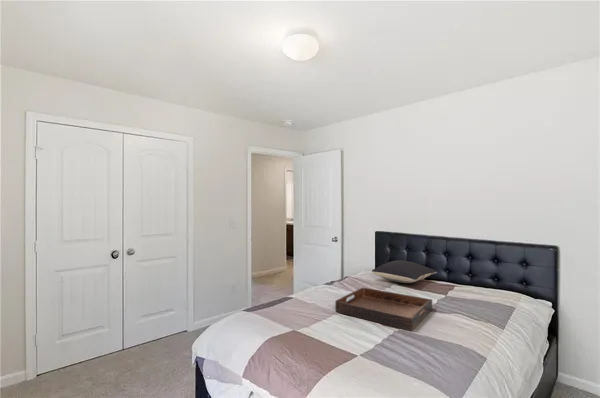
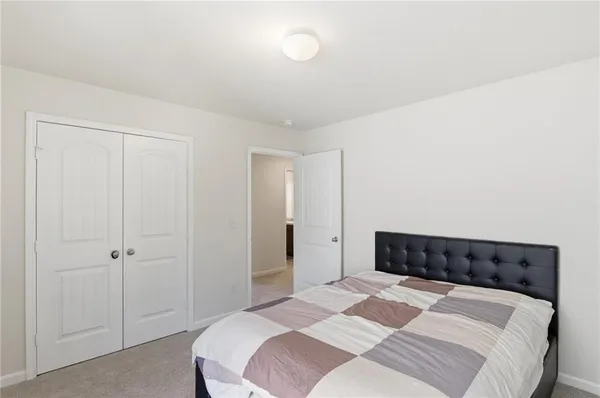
- pillow (404, 271)
- serving tray (383, 305)
